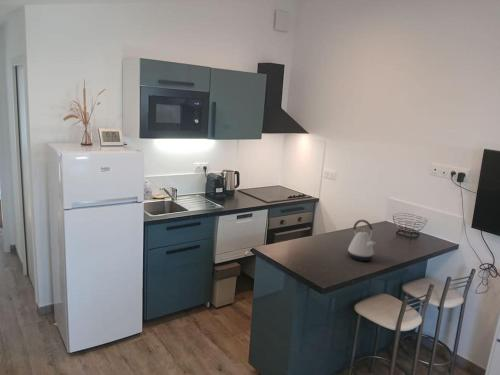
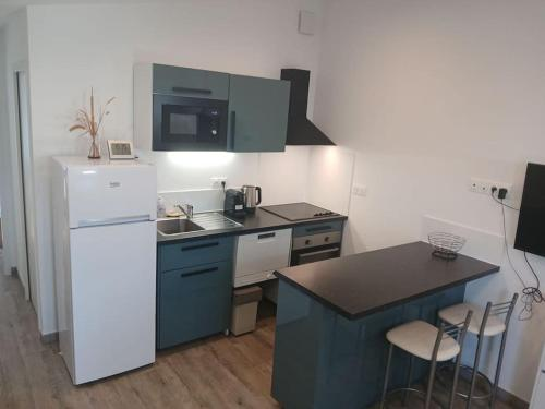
- kettle (362, 239)
